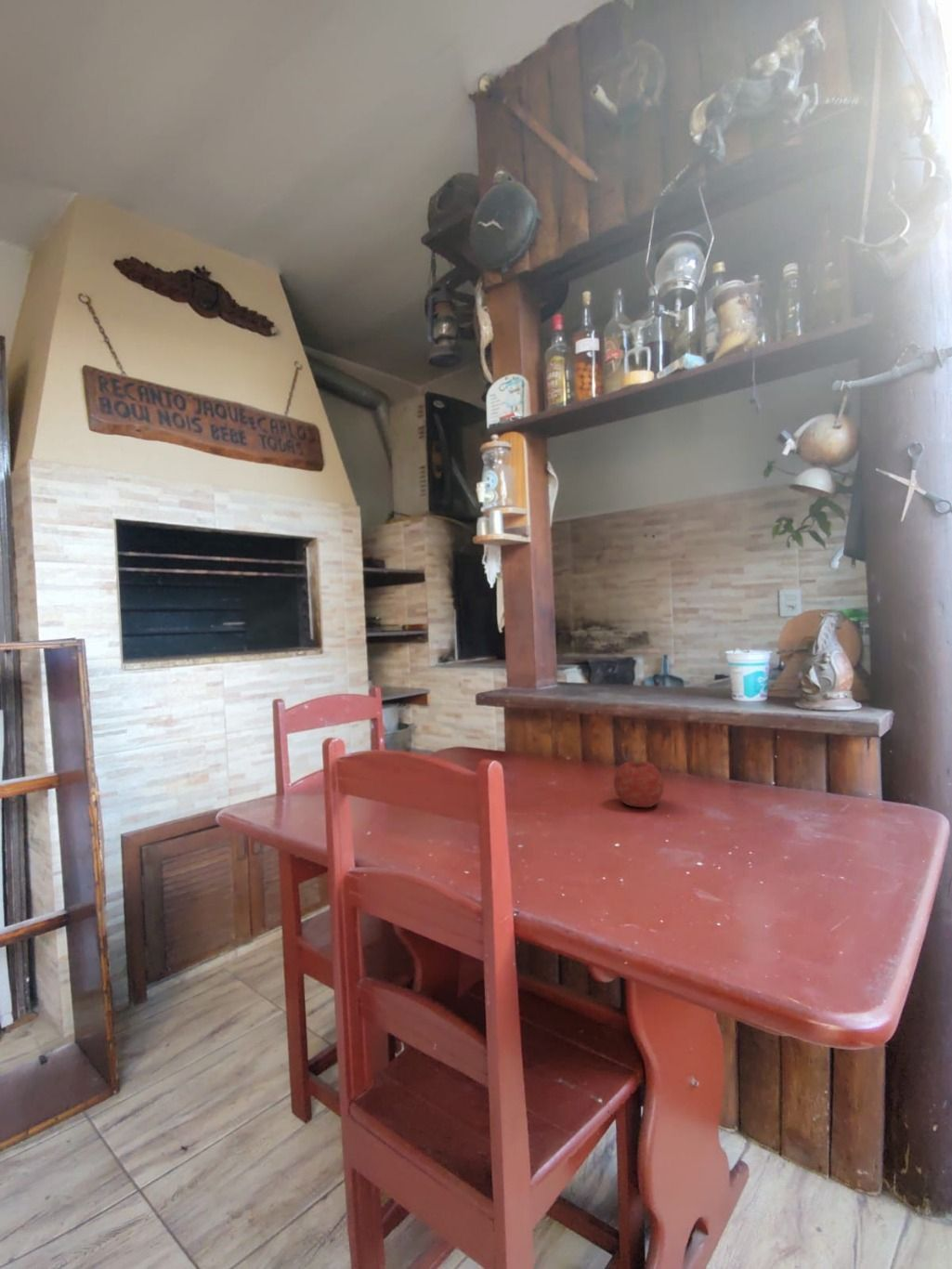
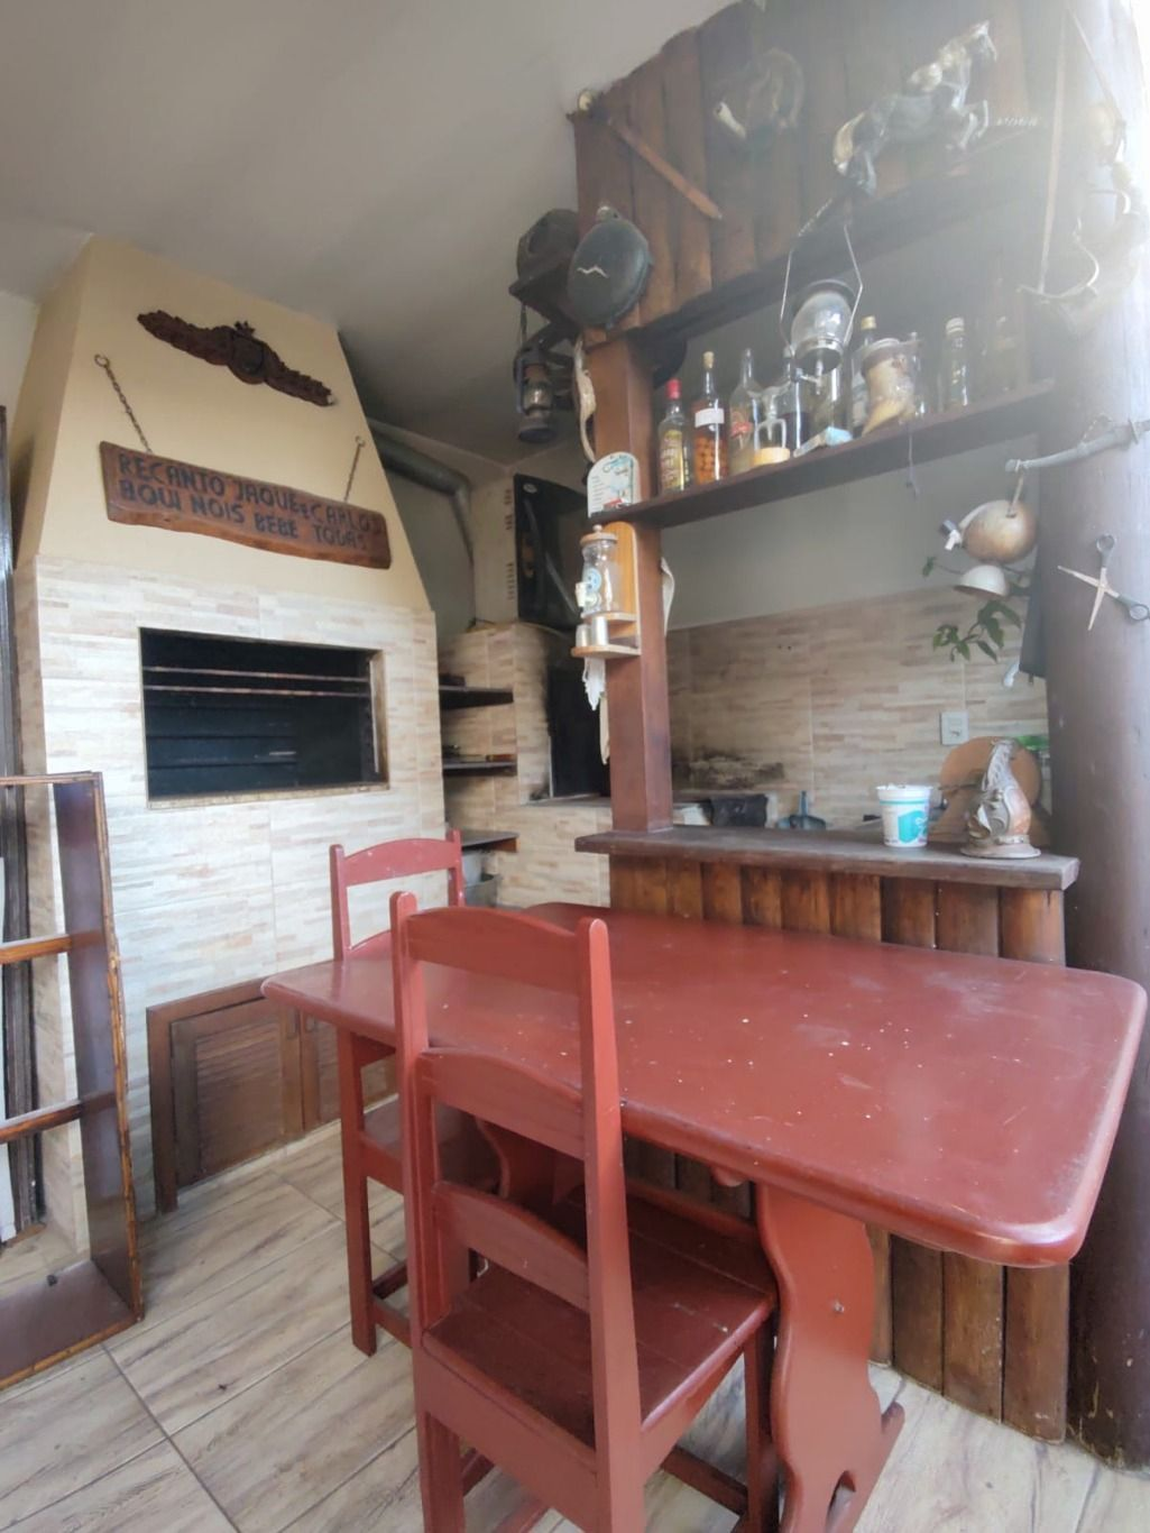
- fruit (639, 779)
